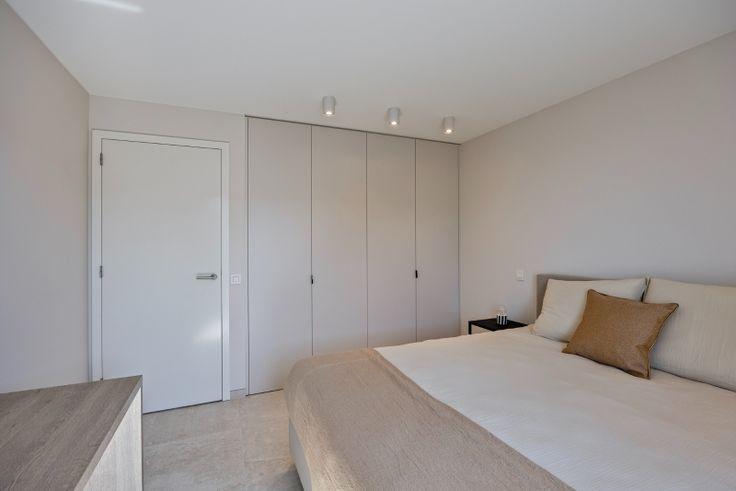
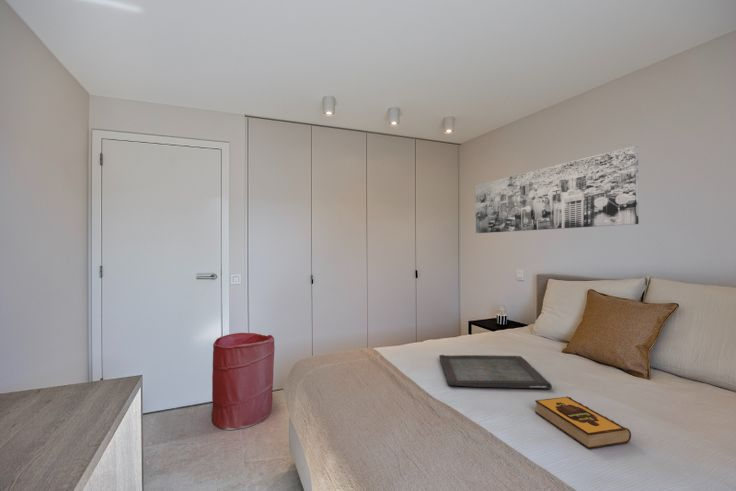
+ hardback book (579, 419)
+ laundry hamper (244, 375)
+ serving tray (488, 369)
+ wall art (537, 200)
